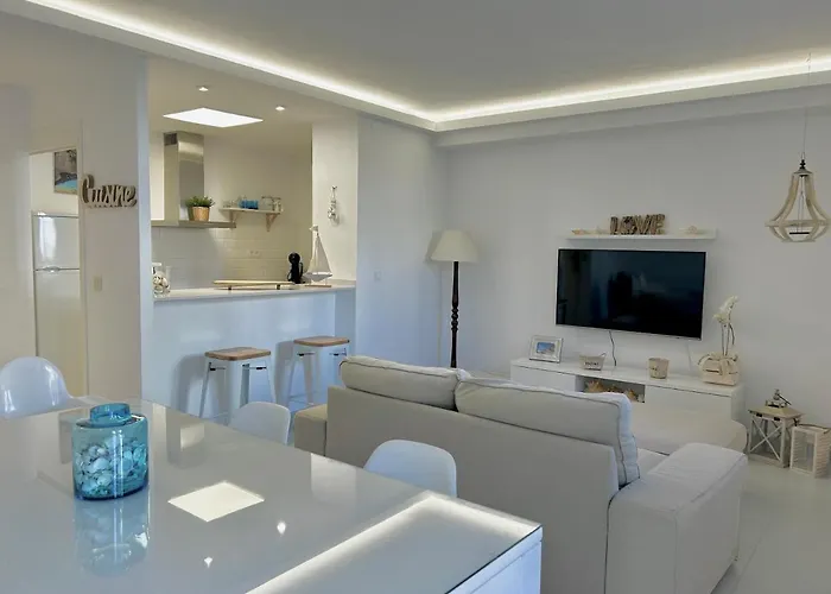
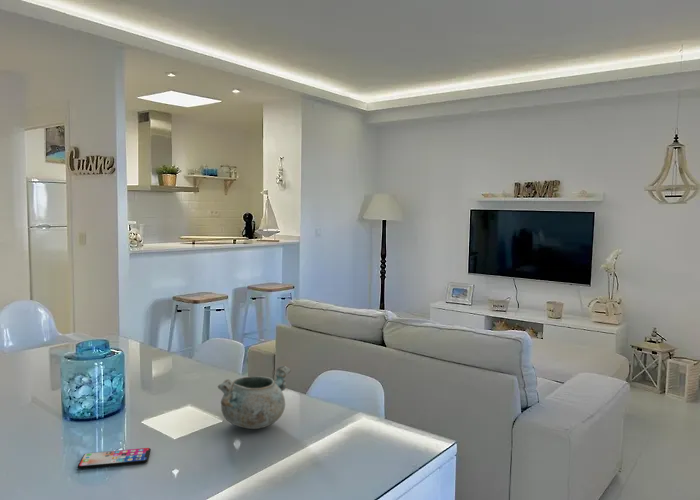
+ decorative bowl (254, 397)
+ smartphone (115, 457)
